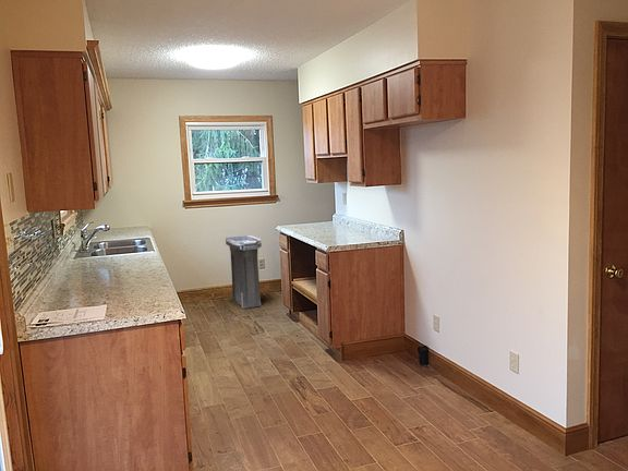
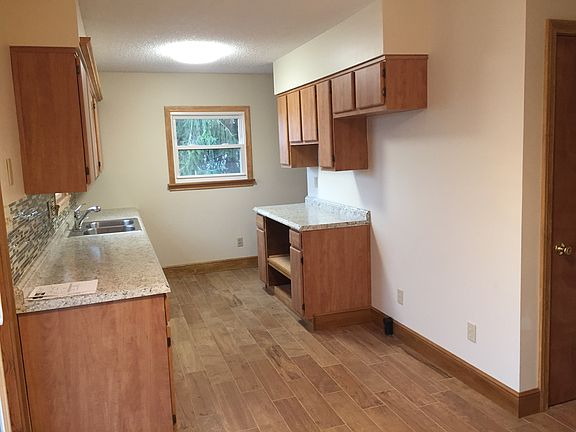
- trash can (244, 270)
